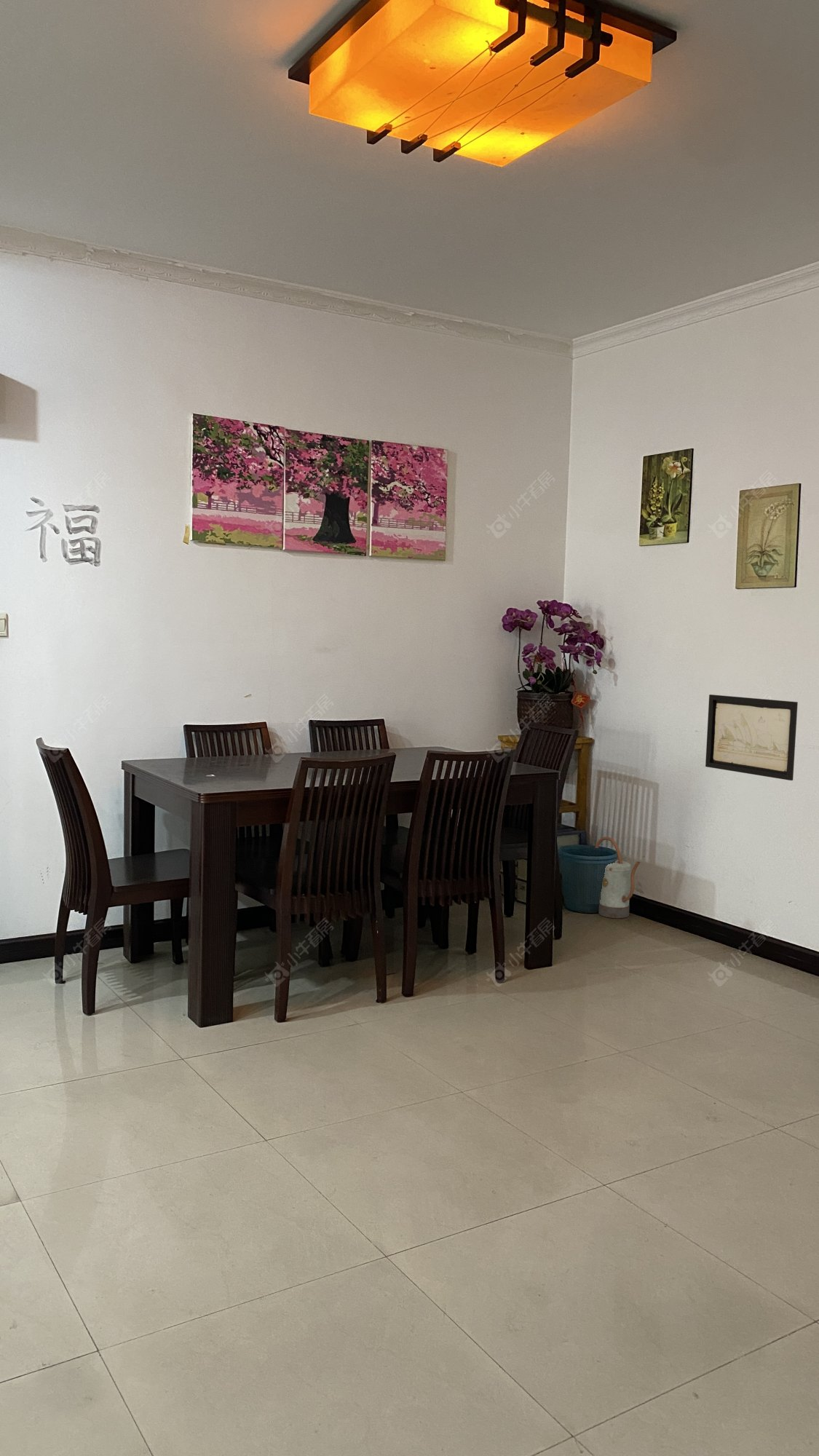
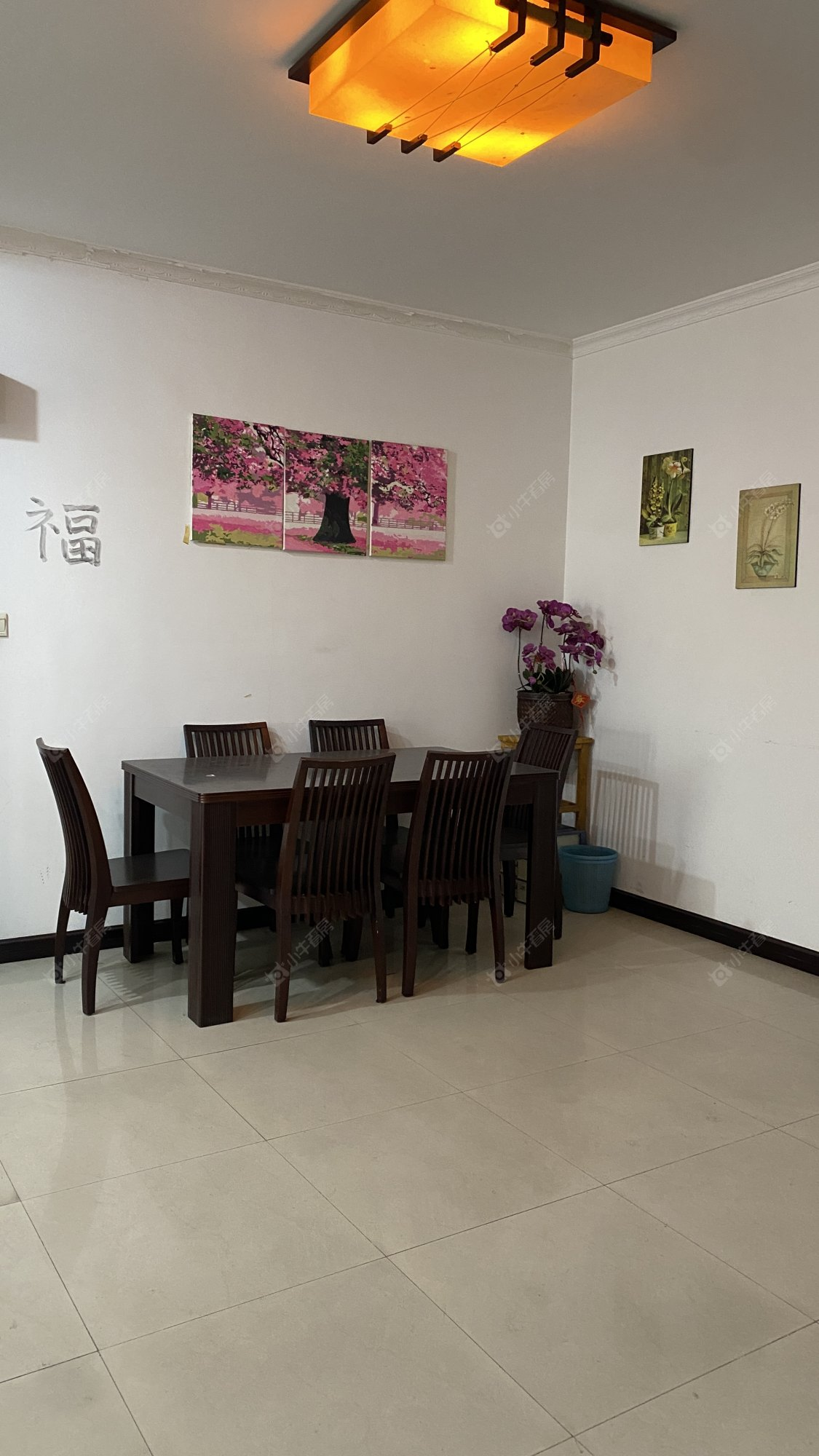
- watering can (615, 877)
- wall art (749, 735)
